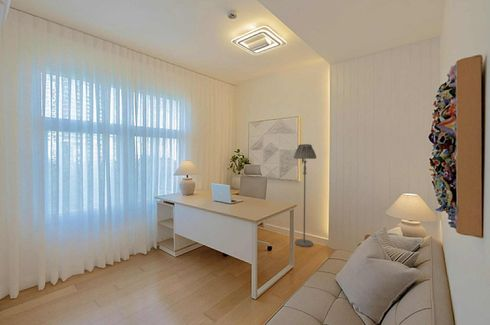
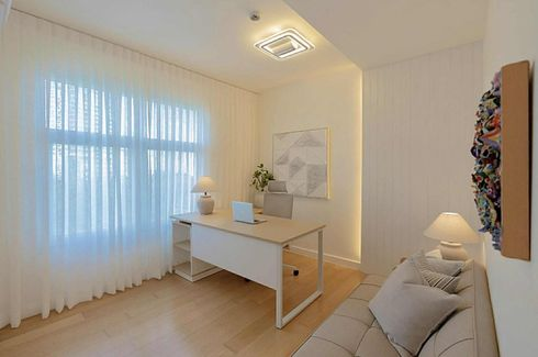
- floor lamp (304, 194)
